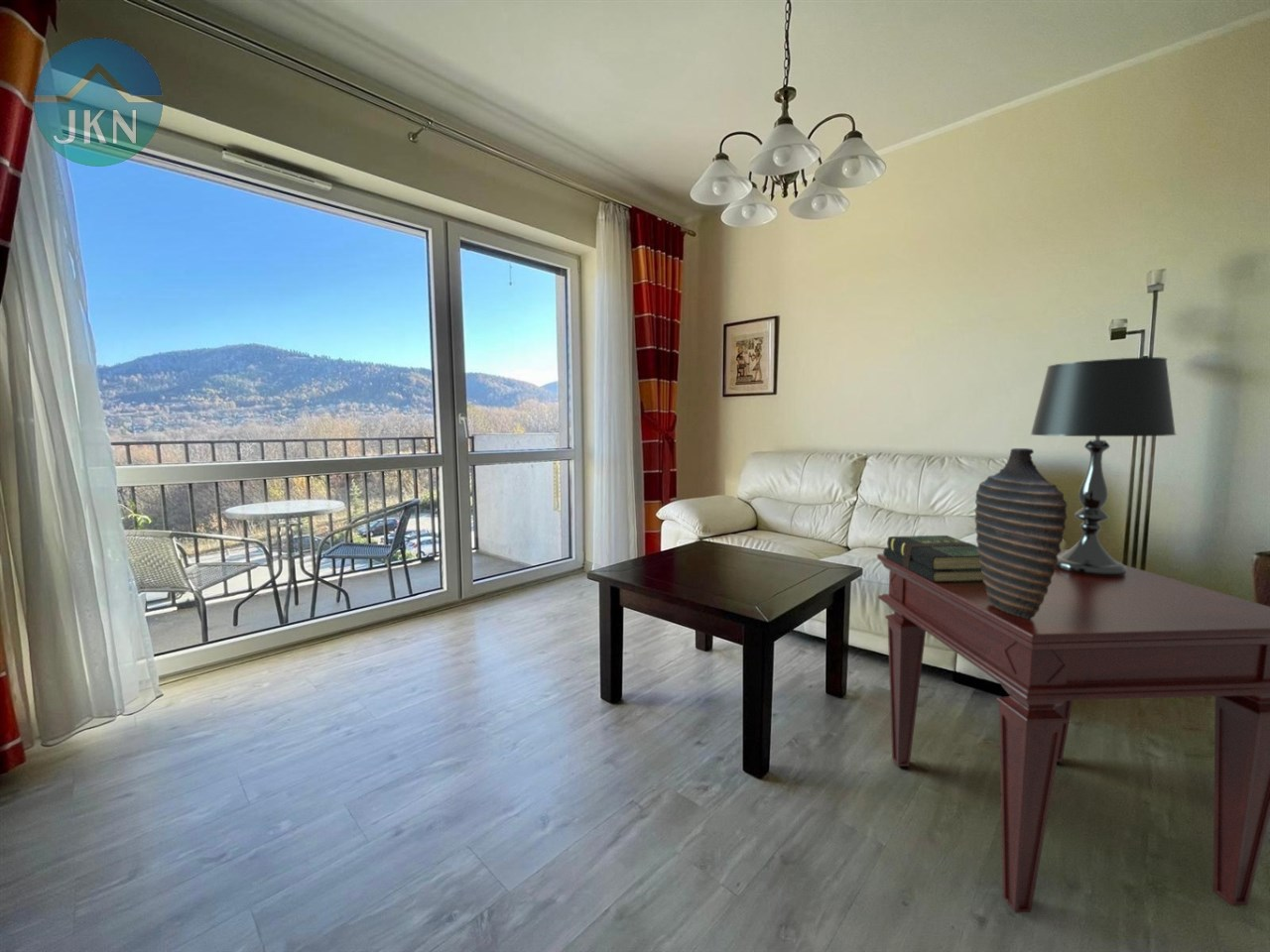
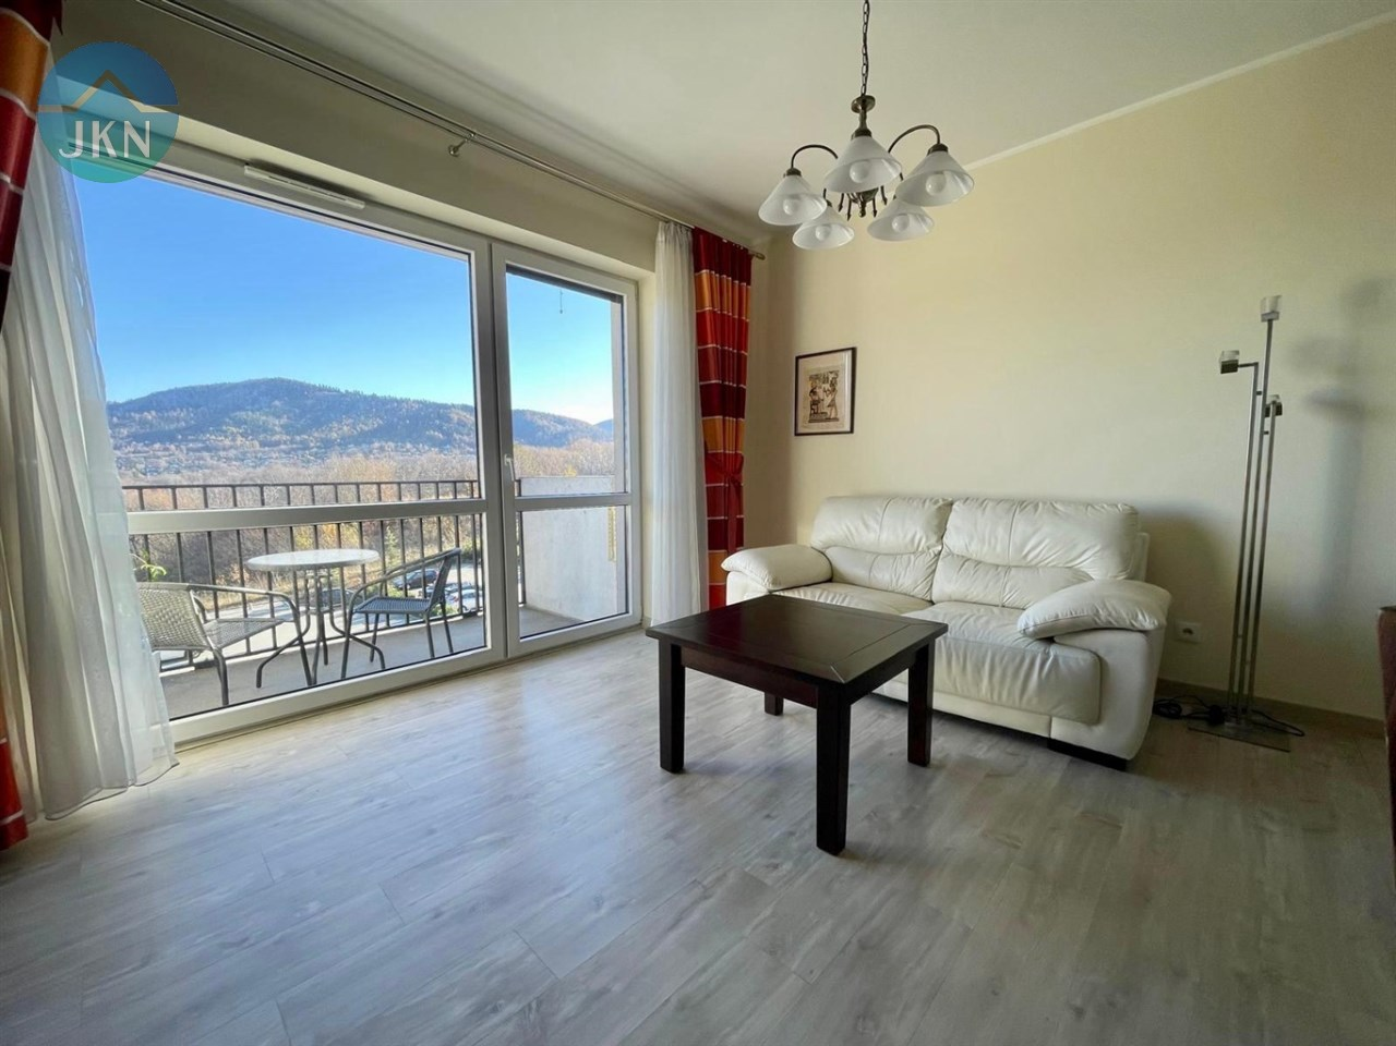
- table lamp (1094, 467)
- book (940, 555)
- decorative vase (1015, 530)
- side table (1047, 703)
